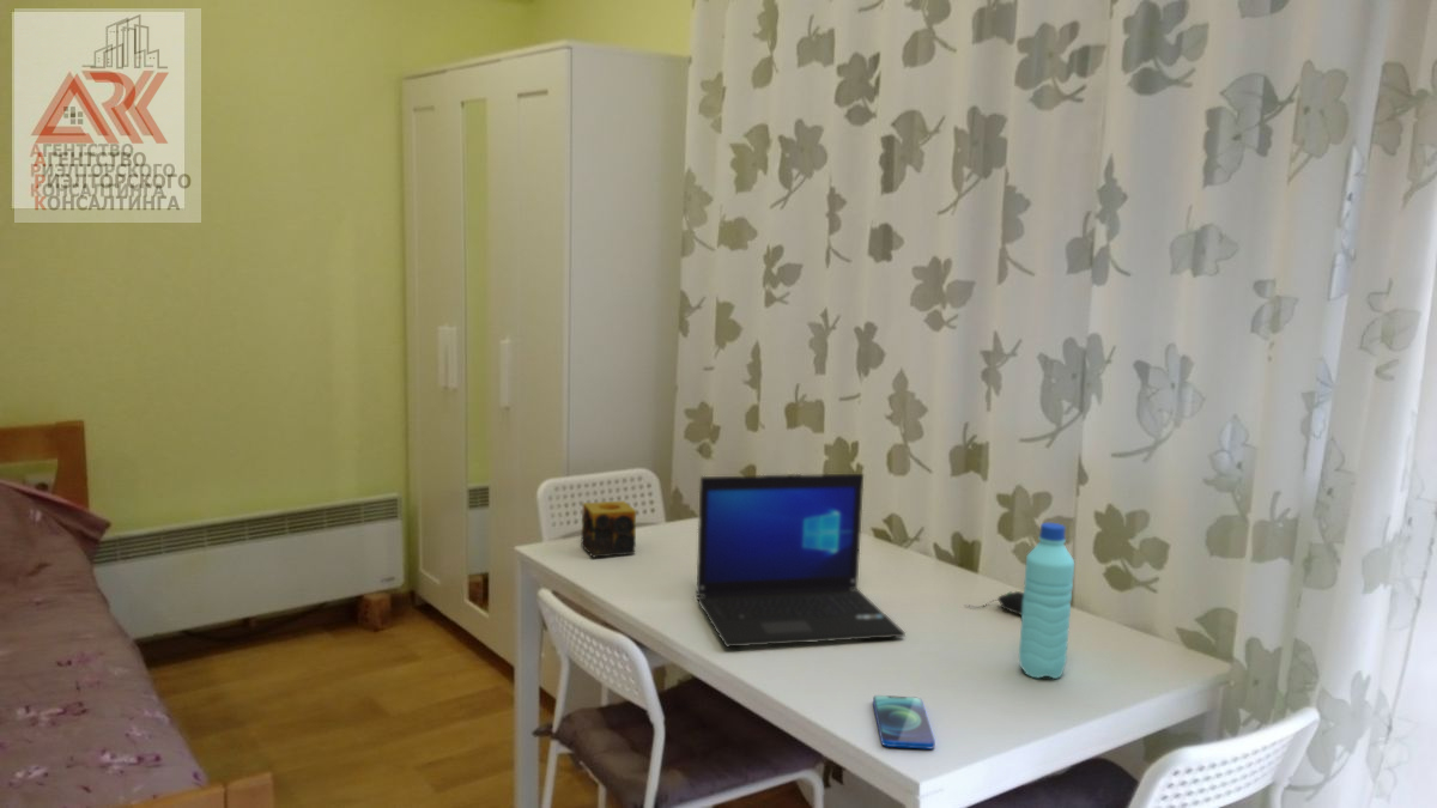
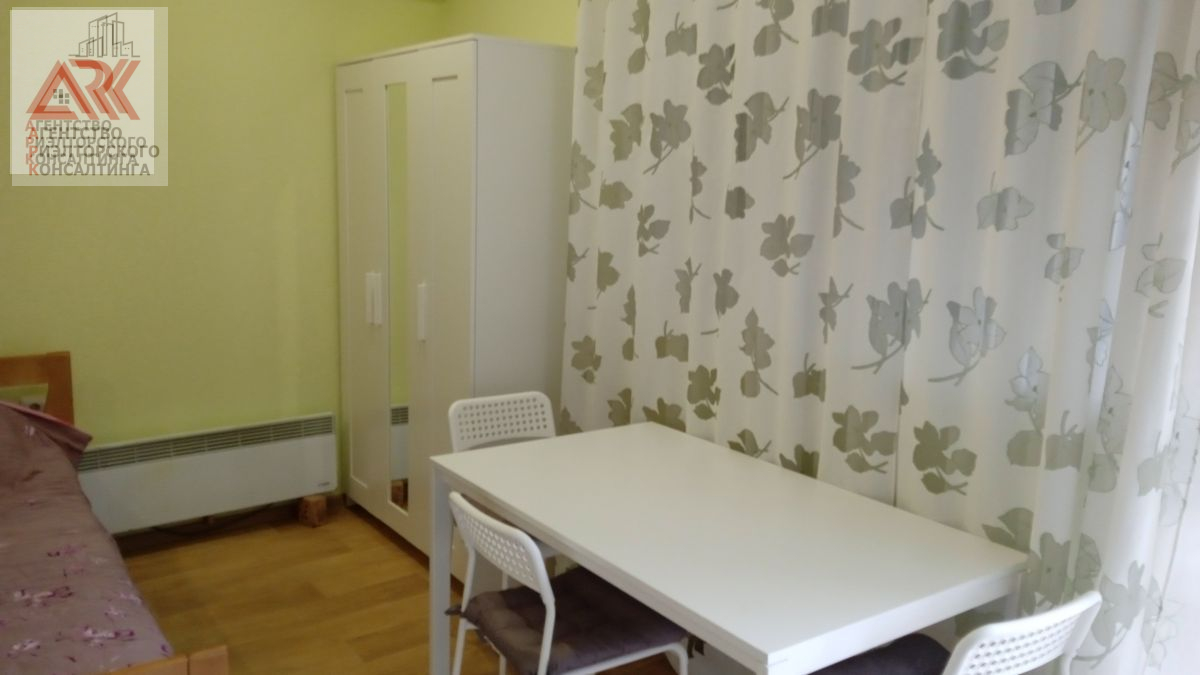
- smartphone (902, 721)
- laptop (799, 554)
- water bottle (1047, 599)
- computer mouse (1007, 600)
- candle (607, 528)
